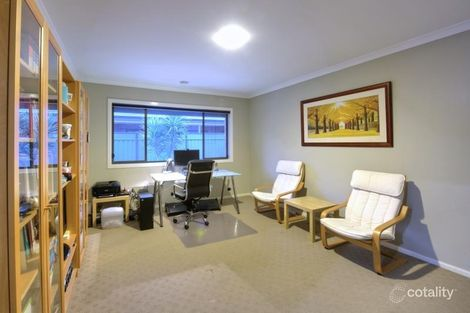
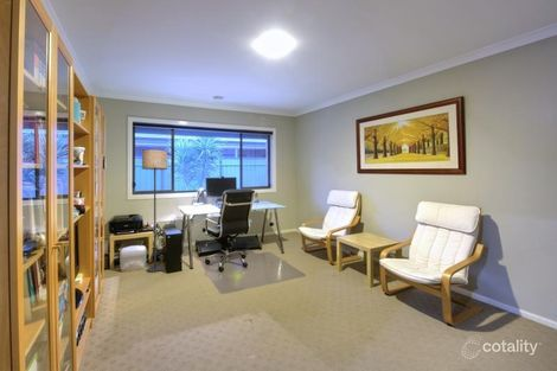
+ floor lamp (154, 210)
